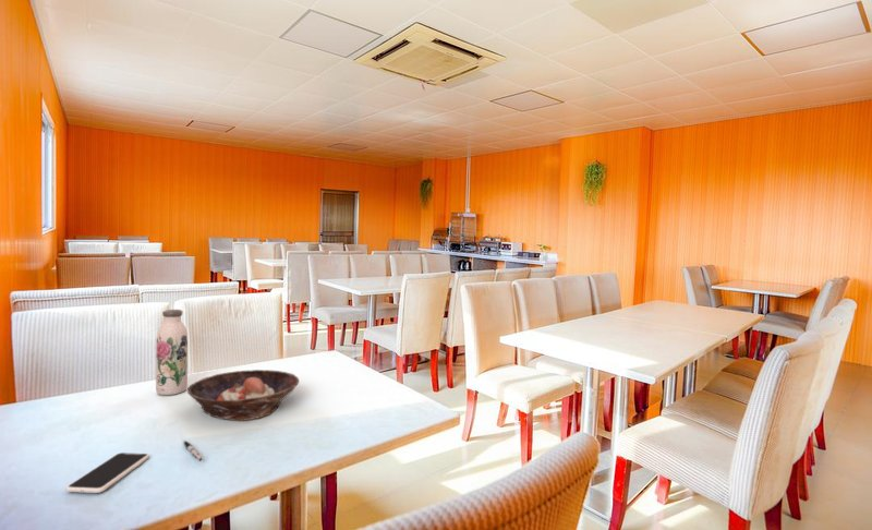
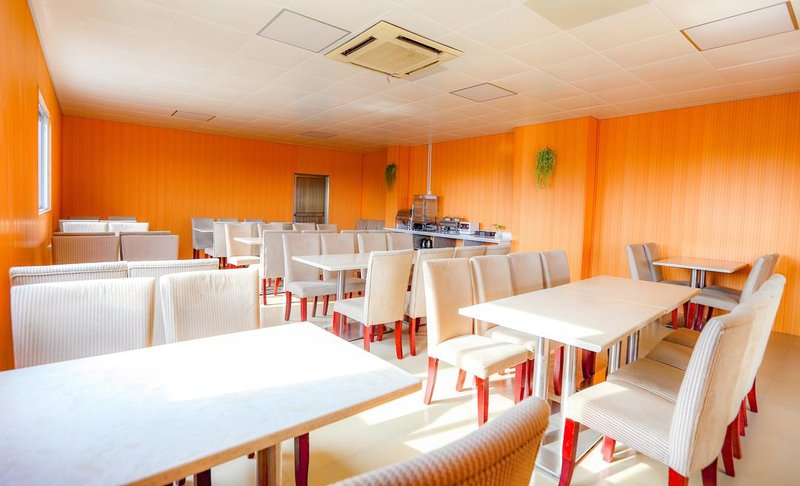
- bowl (245, 392)
- water bottle (171, 350)
- pen (191, 449)
- smartphone (110, 471)
